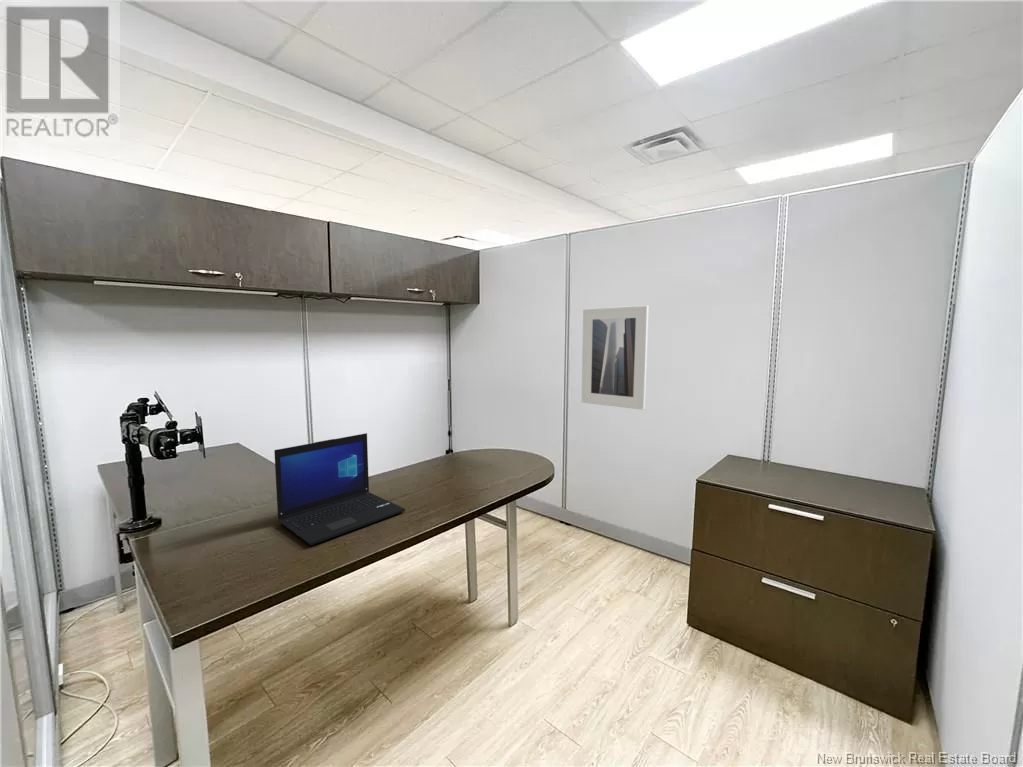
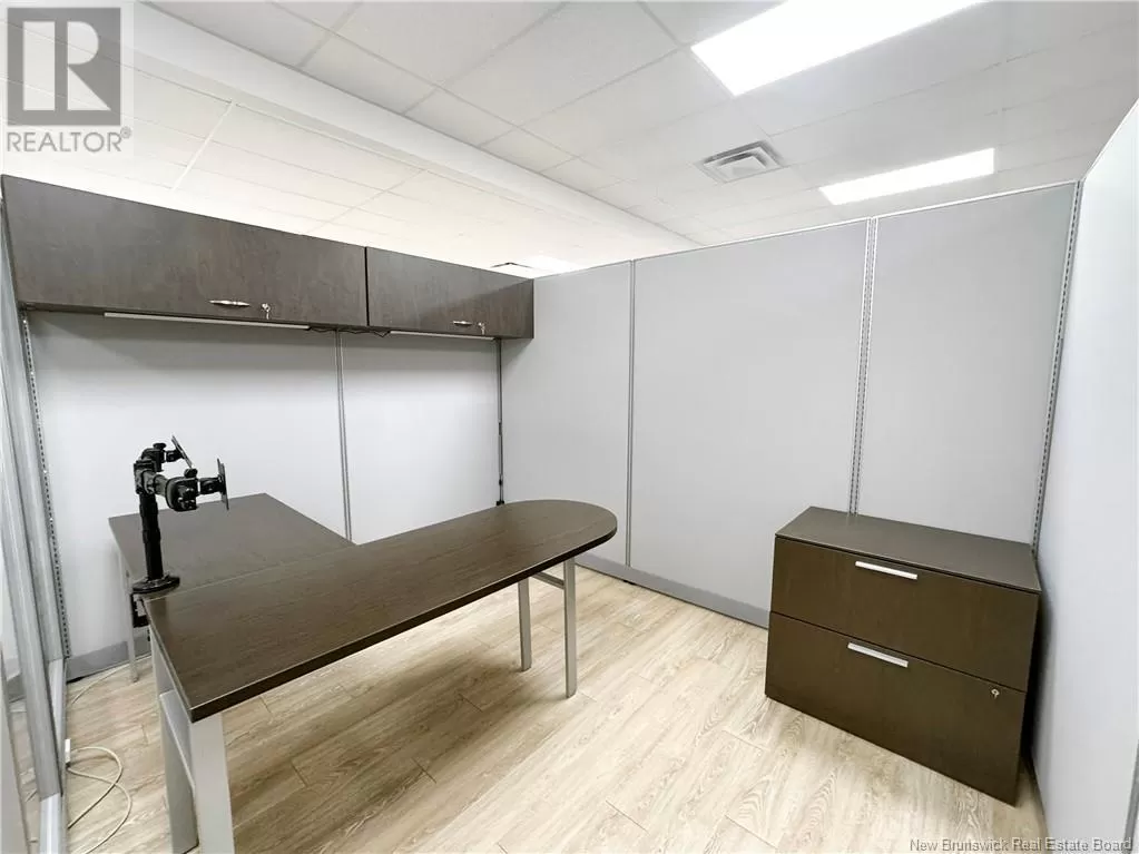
- laptop (341, 482)
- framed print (612, 357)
